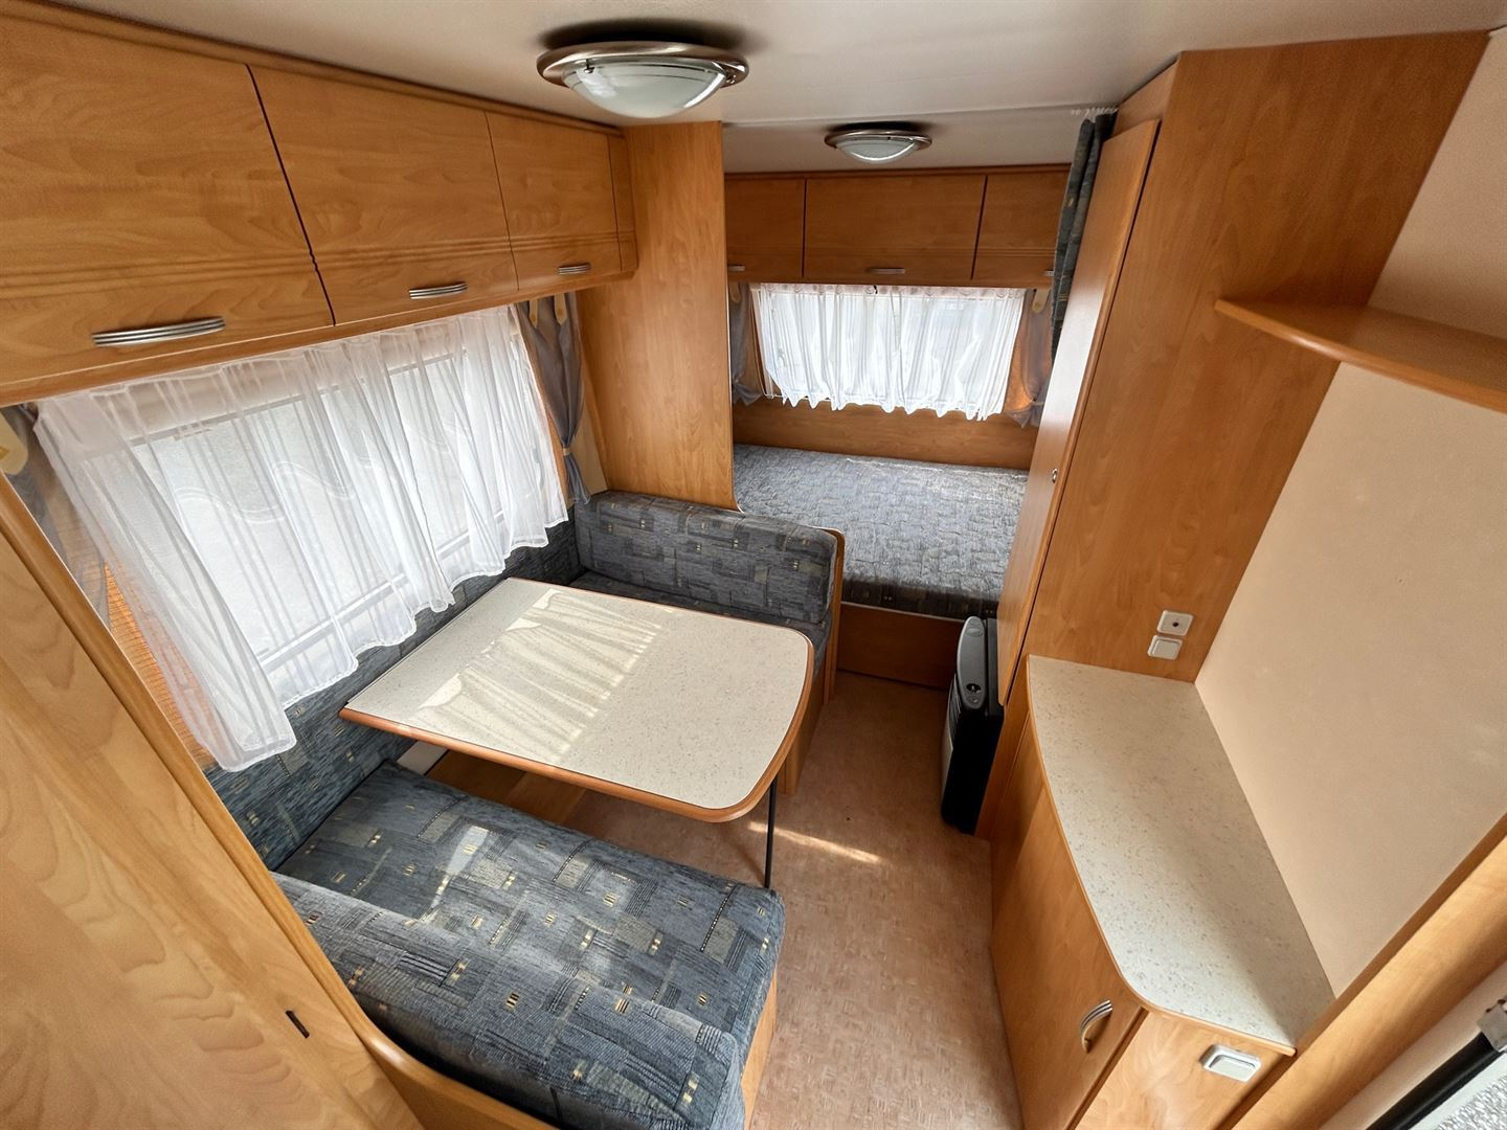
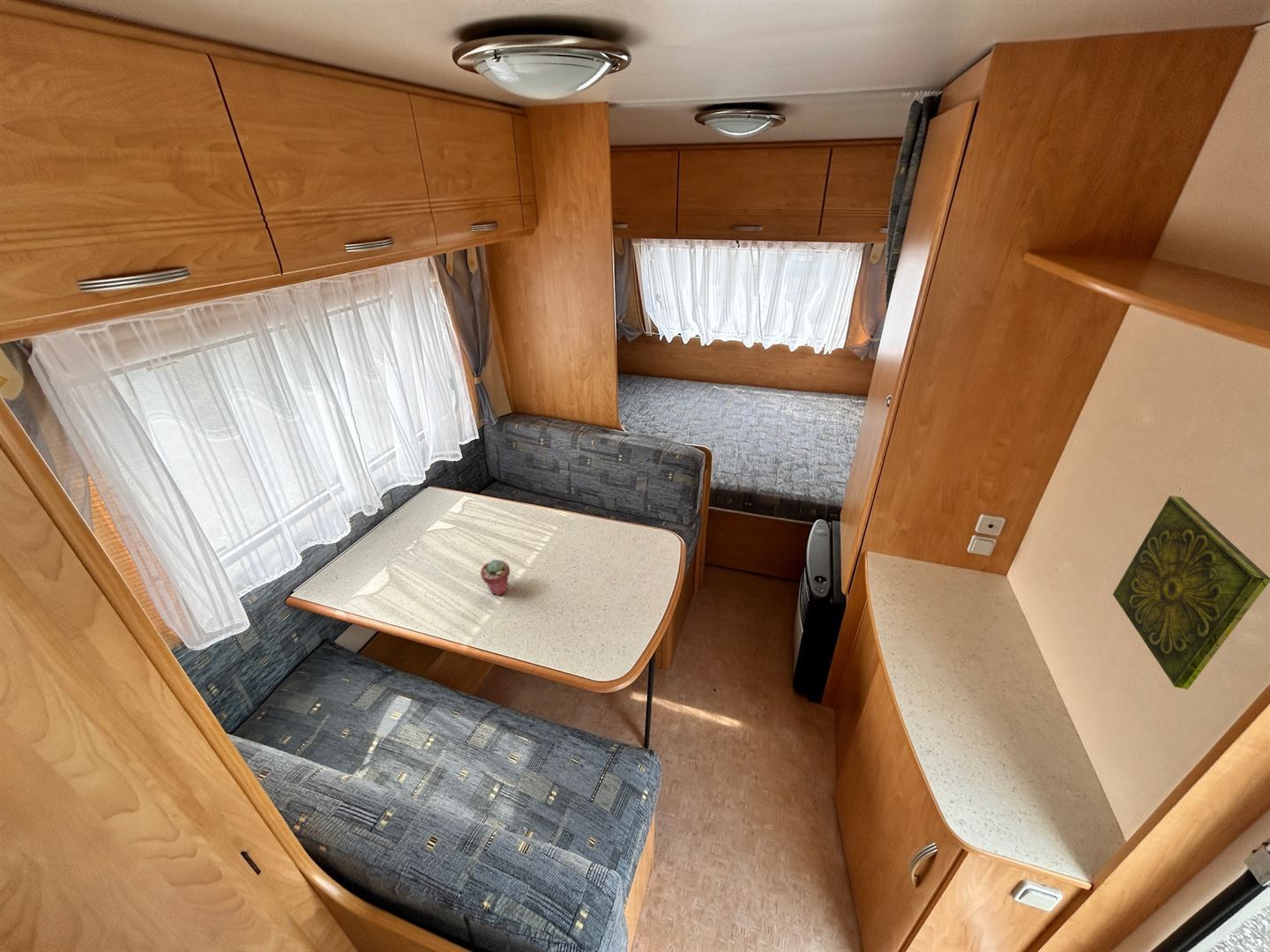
+ decorative tile (1177, 588)
+ potted succulent (496, 575)
